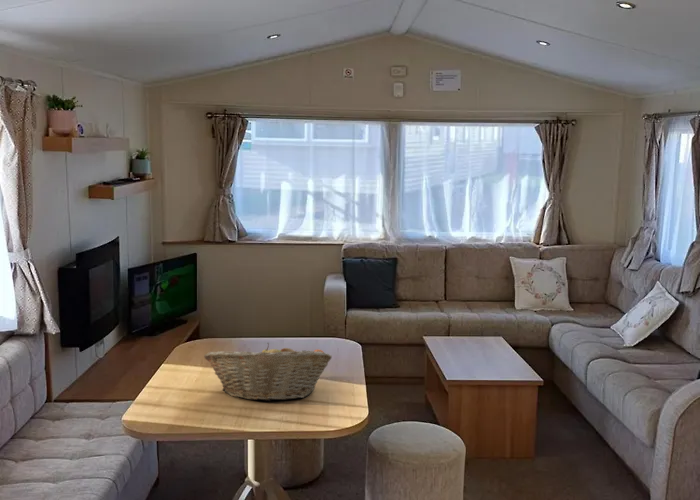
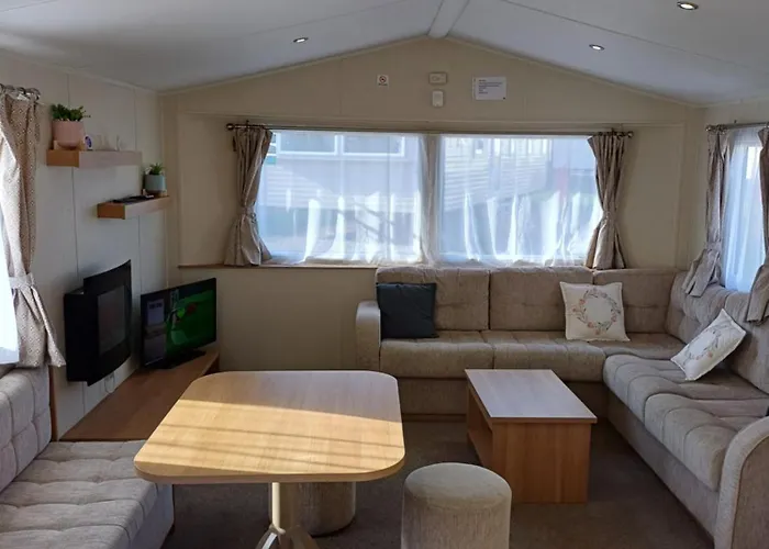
- fruit basket (268, 366)
